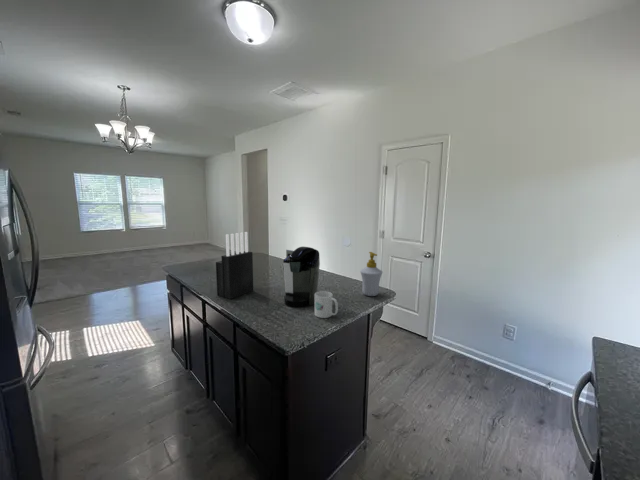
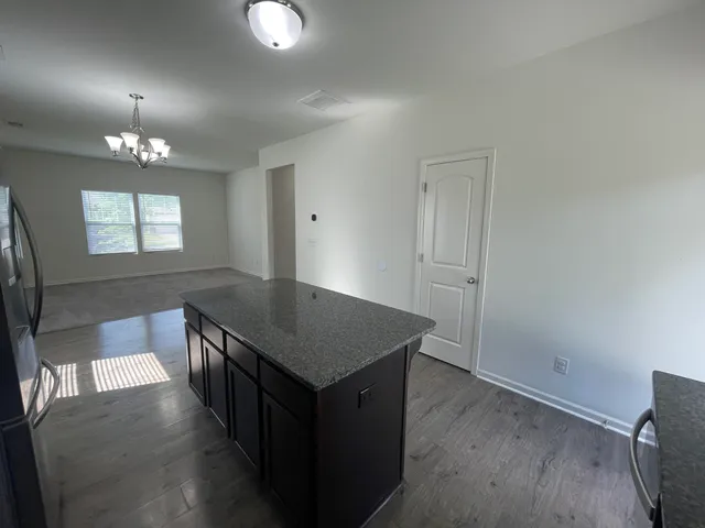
- soap bottle (371, 273)
- mug (326, 305)
- knife block (233, 263)
- coffee maker (294, 272)
